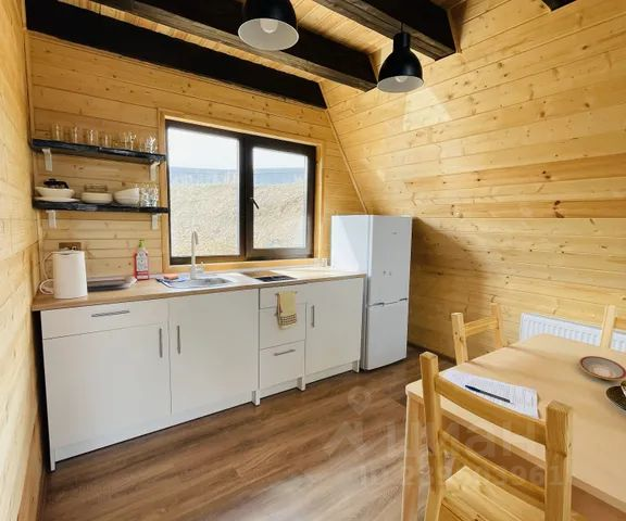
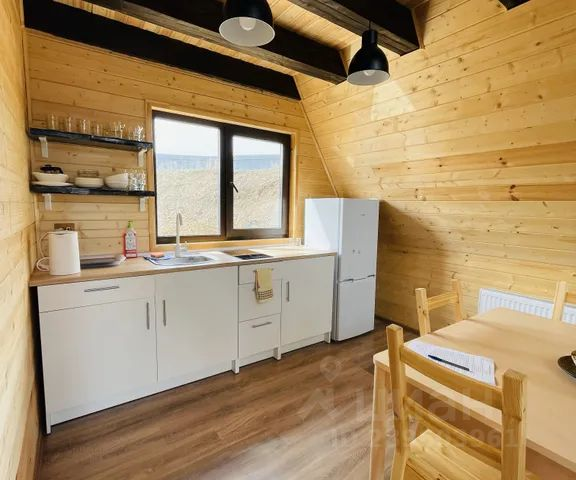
- plate (601, 369)
